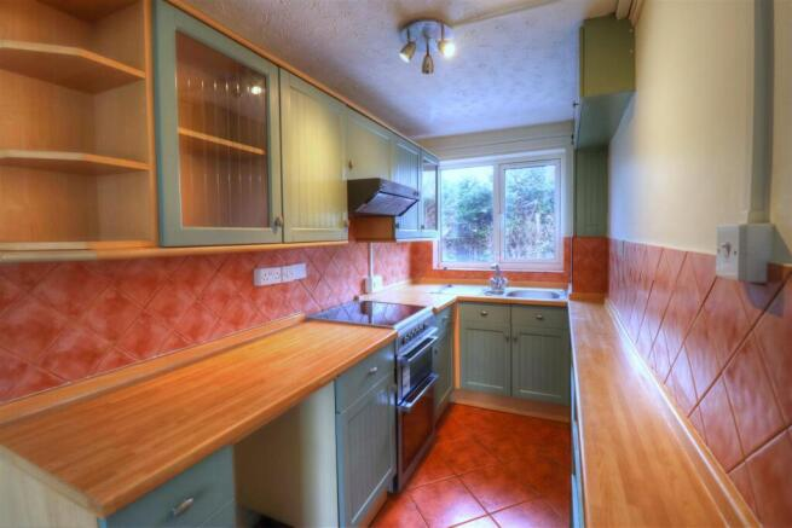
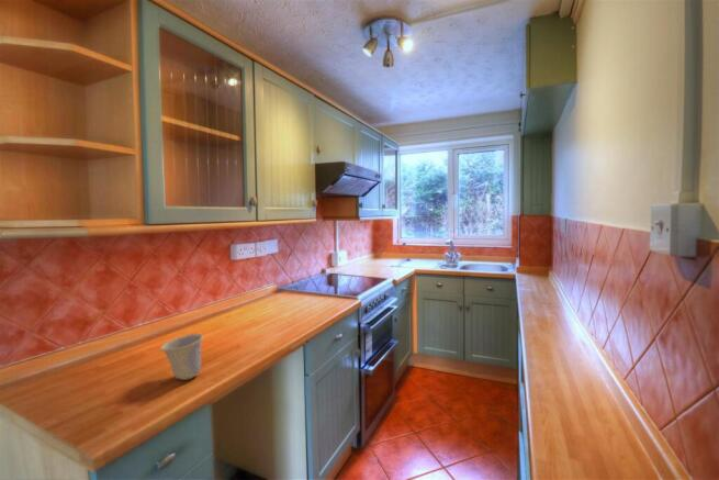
+ cup (182, 358)
